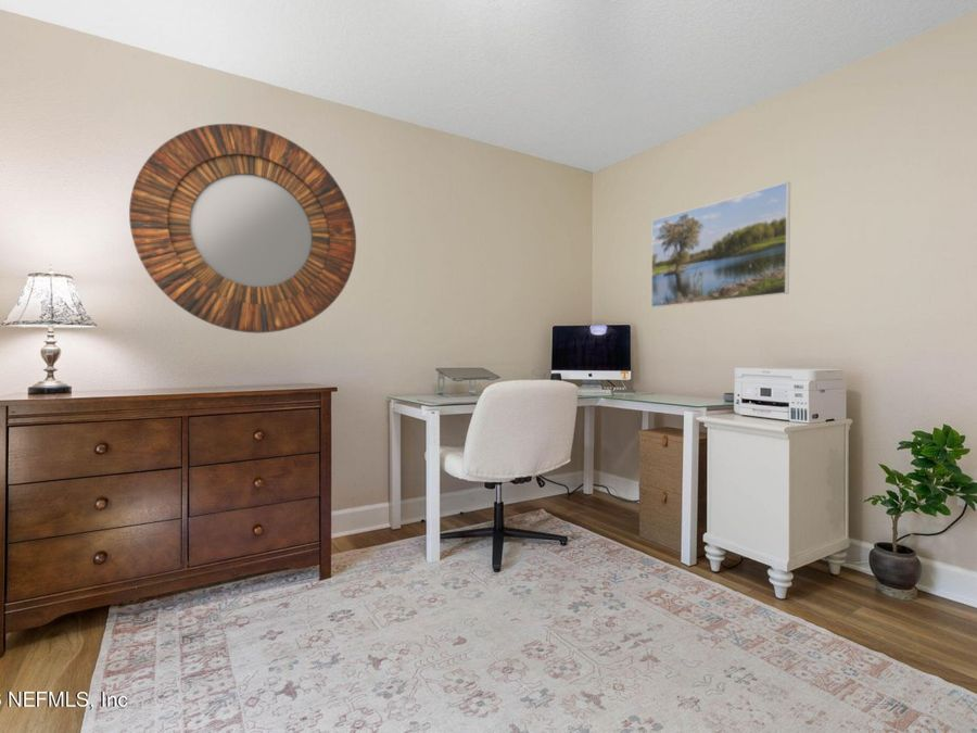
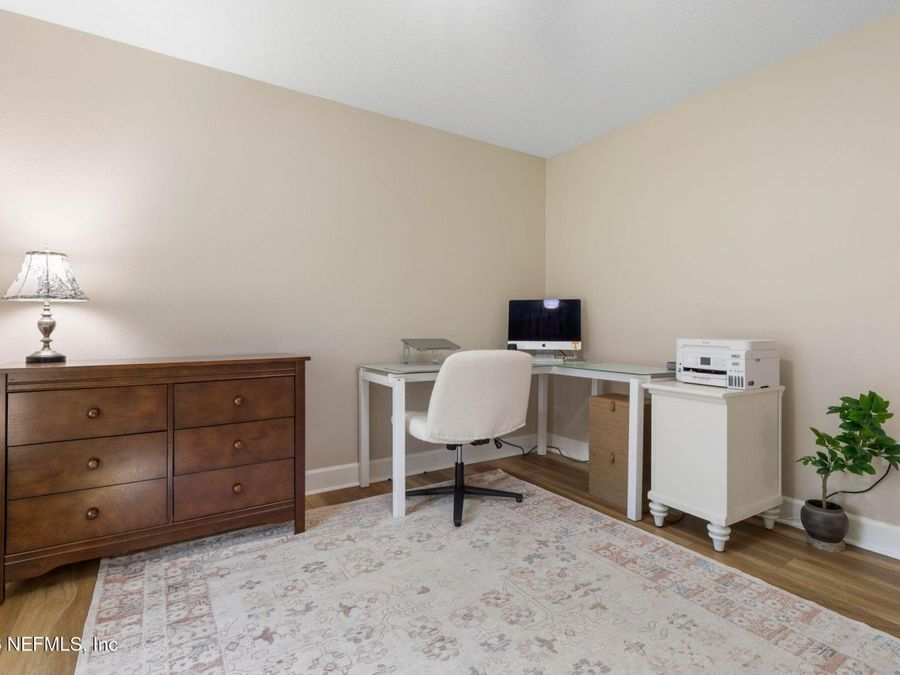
- home mirror (254, 230)
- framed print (712, 252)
